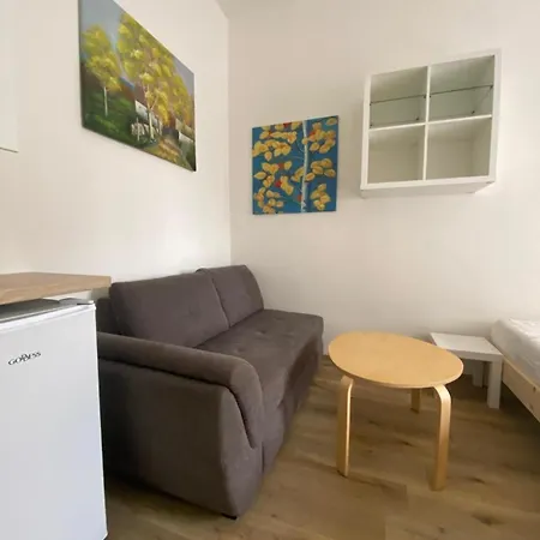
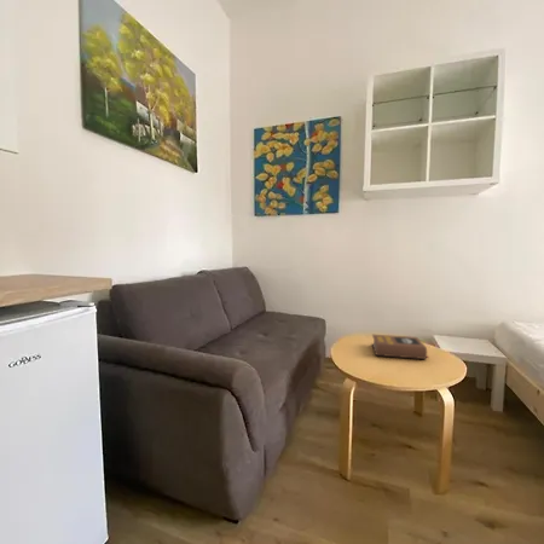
+ book (399, 346)
